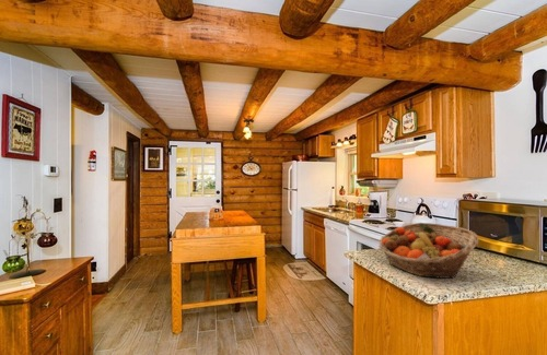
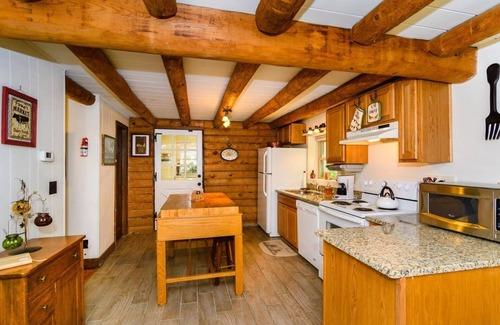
- fruit basket (423, 247)
